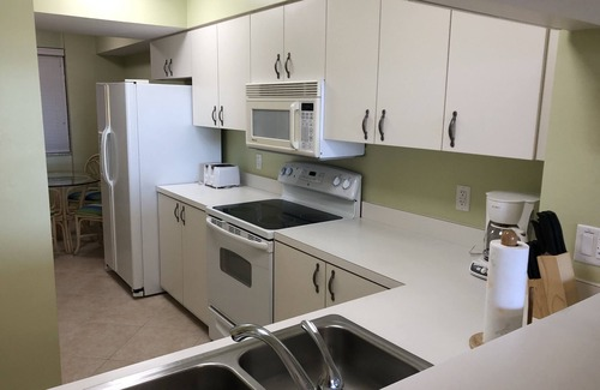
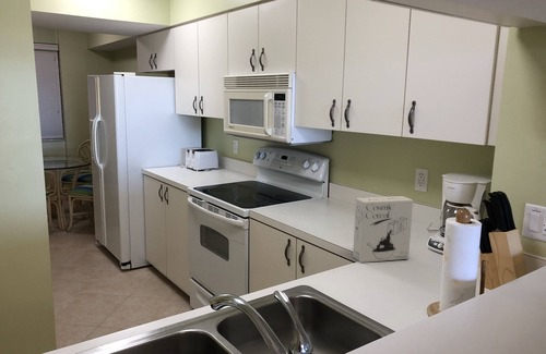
+ cereal box (382, 228)
